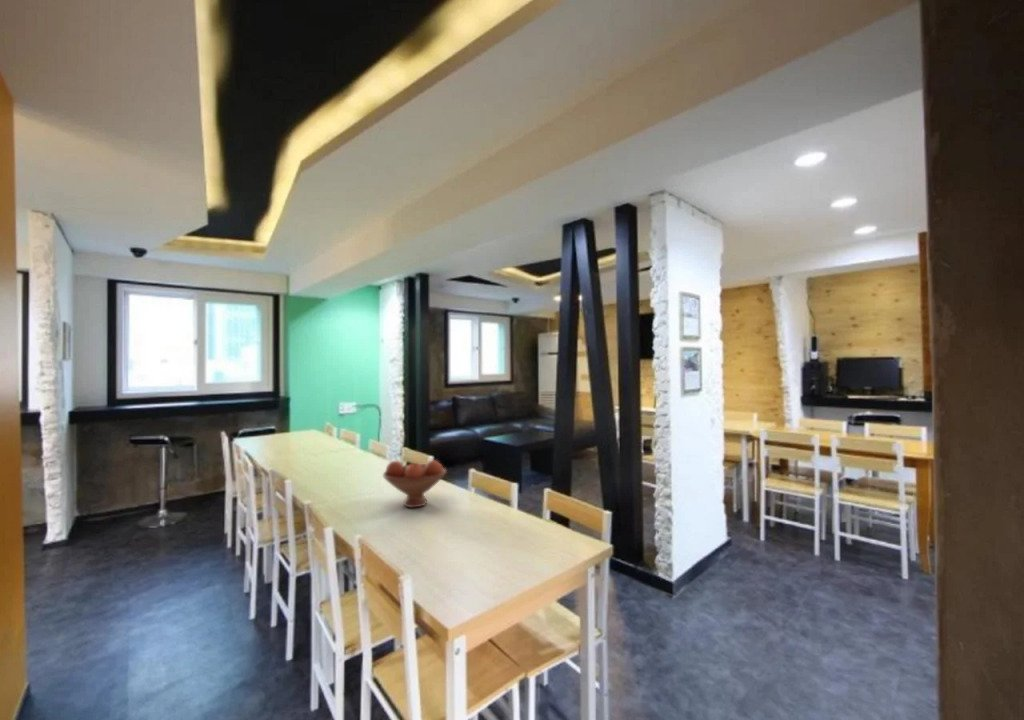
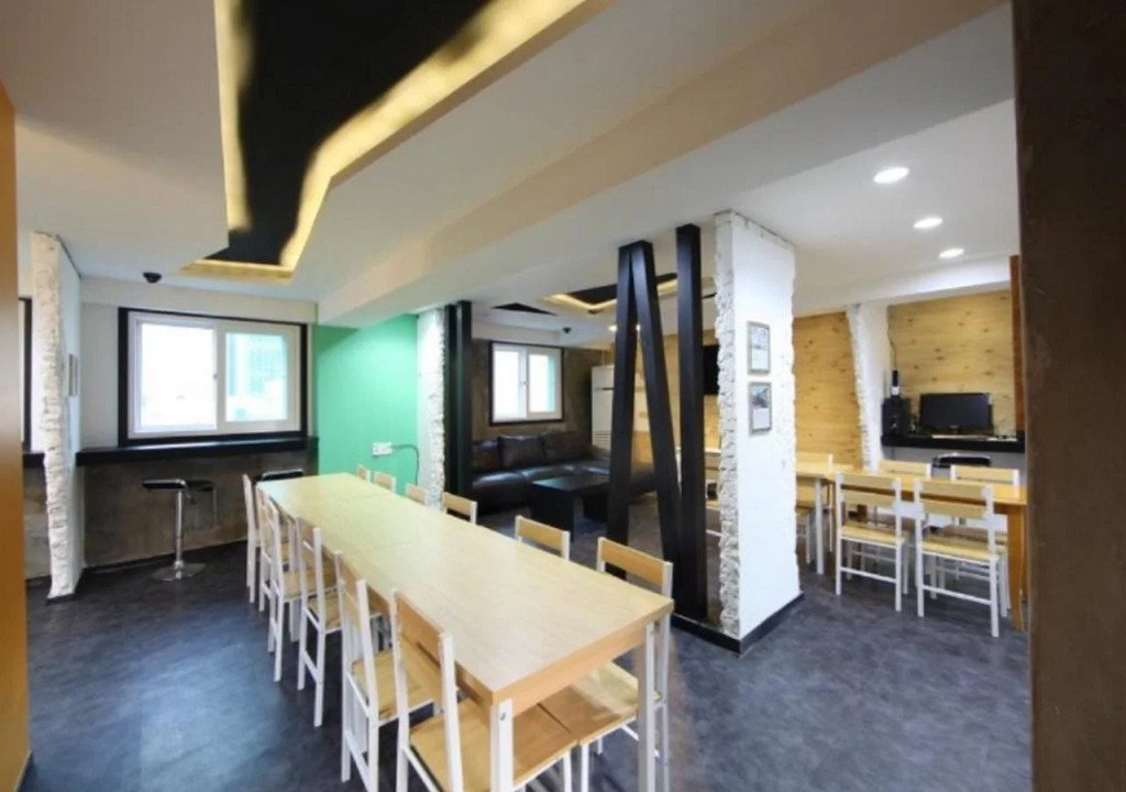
- fruit bowl (415, 481)
